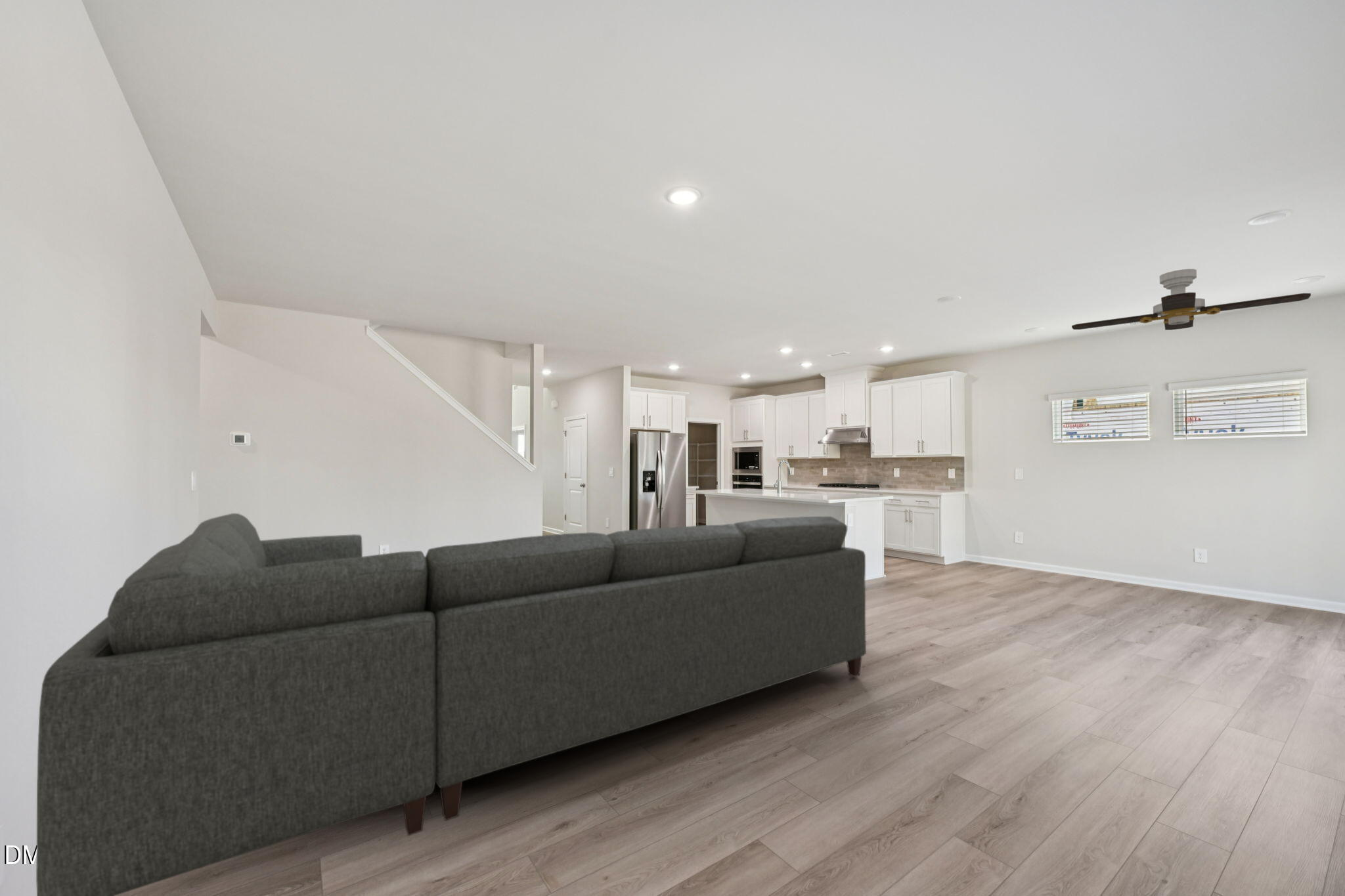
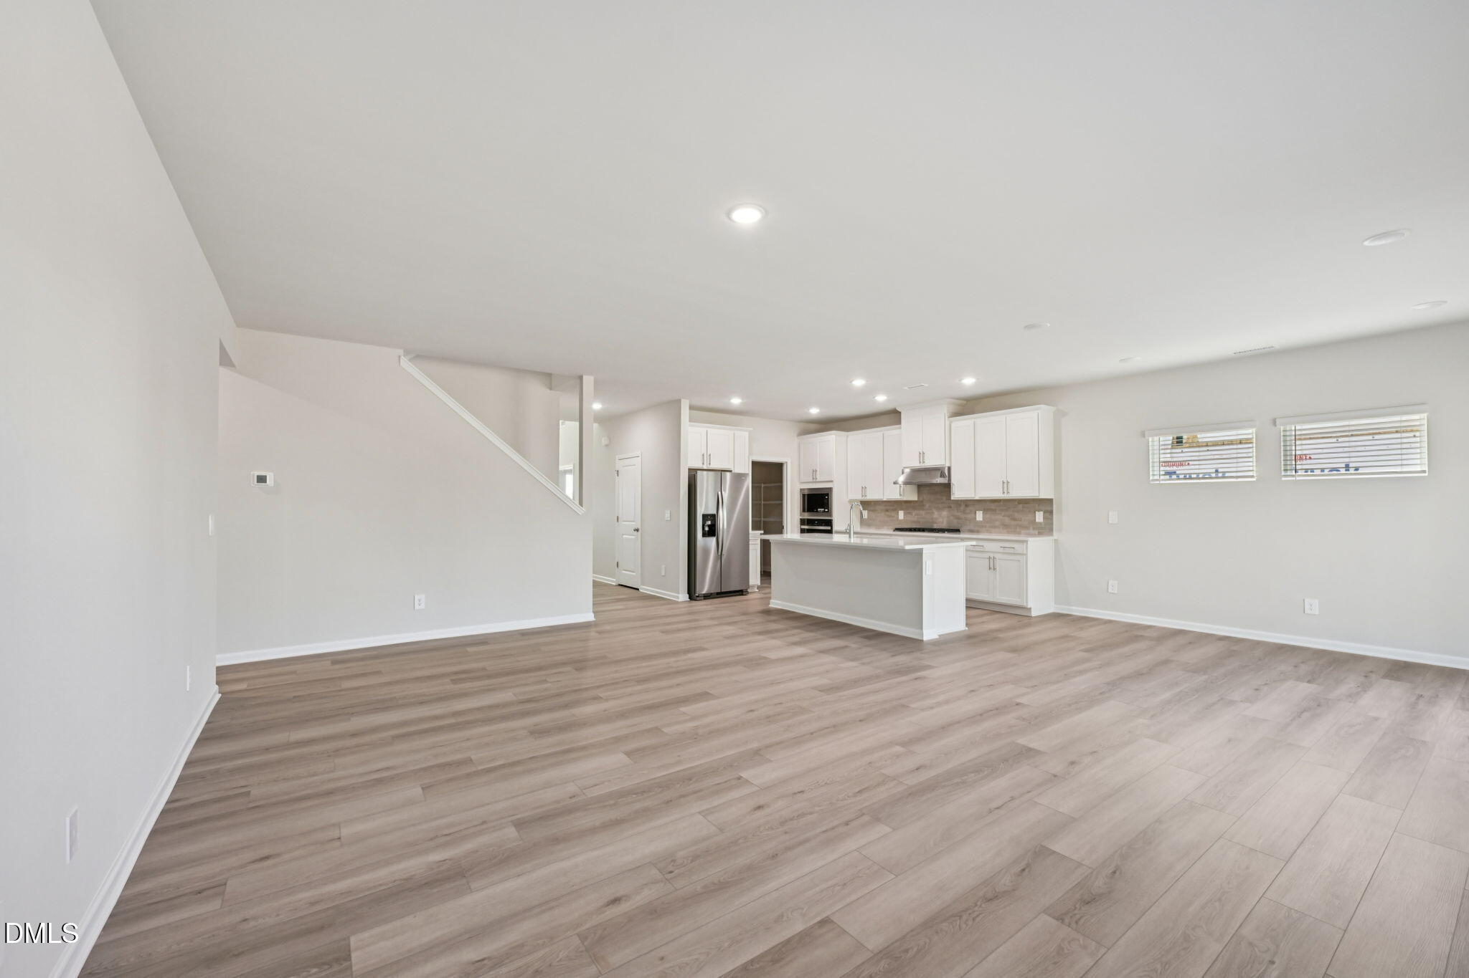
- sofa (518, 589)
- ceiling fan (1178, 298)
